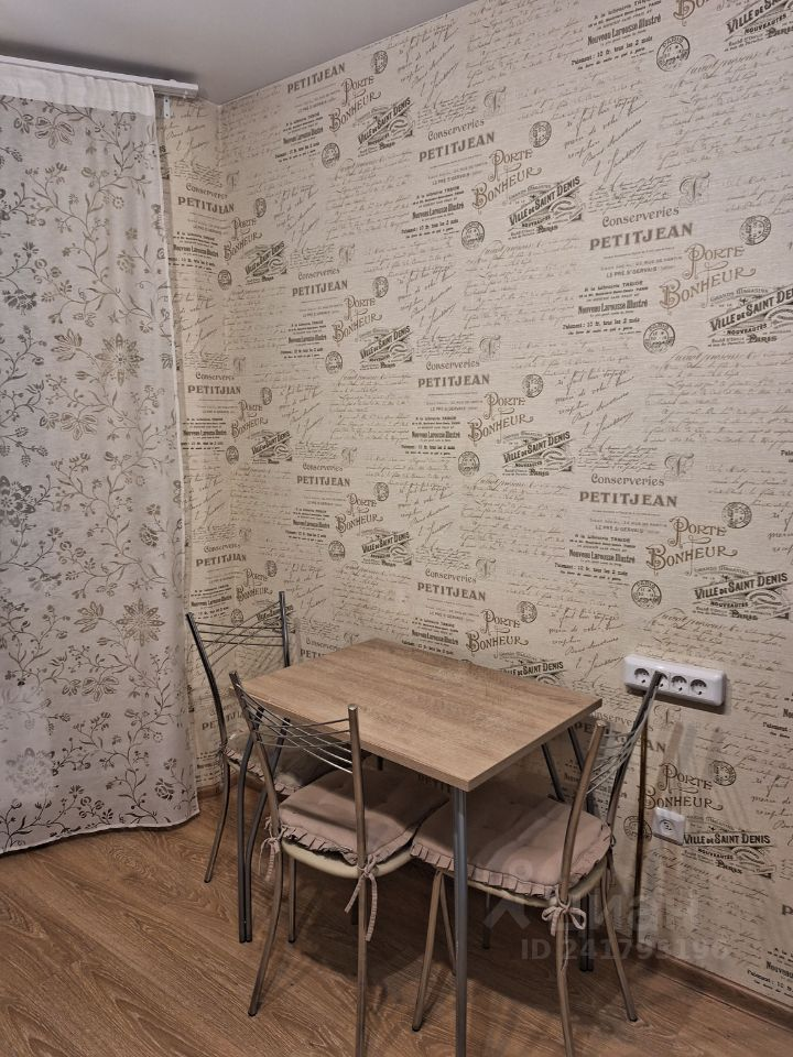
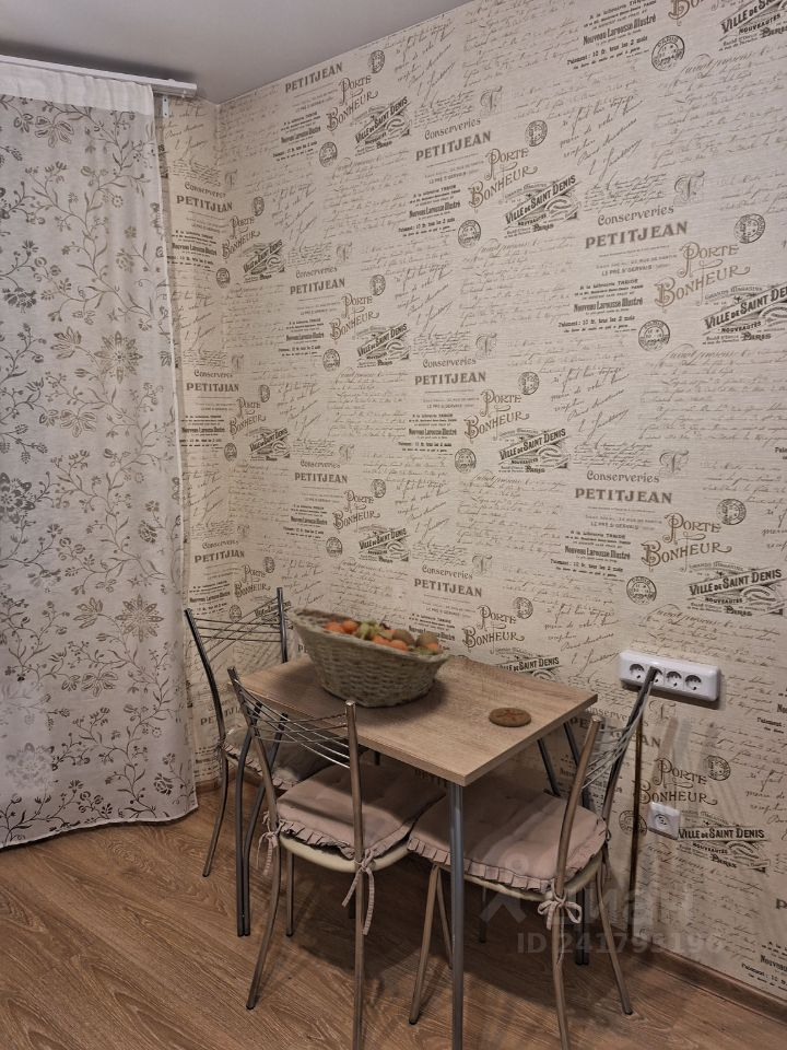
+ fruit basket (366, 648)
+ coaster (509, 716)
